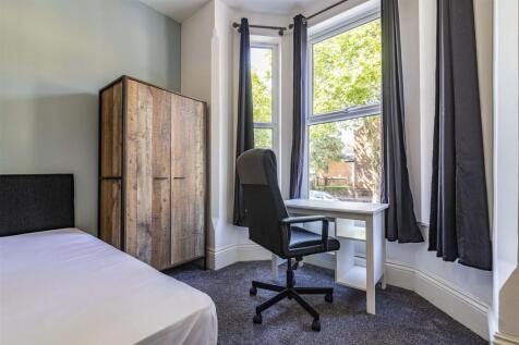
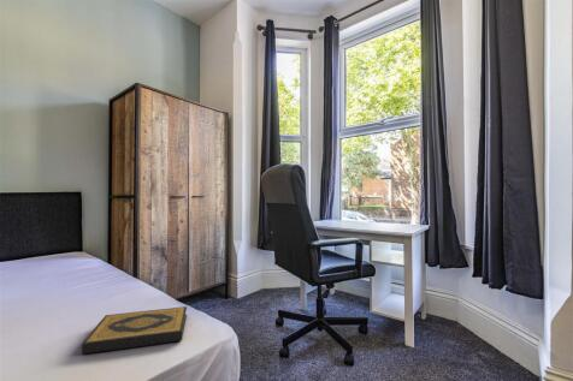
+ hardback book (141, 327)
